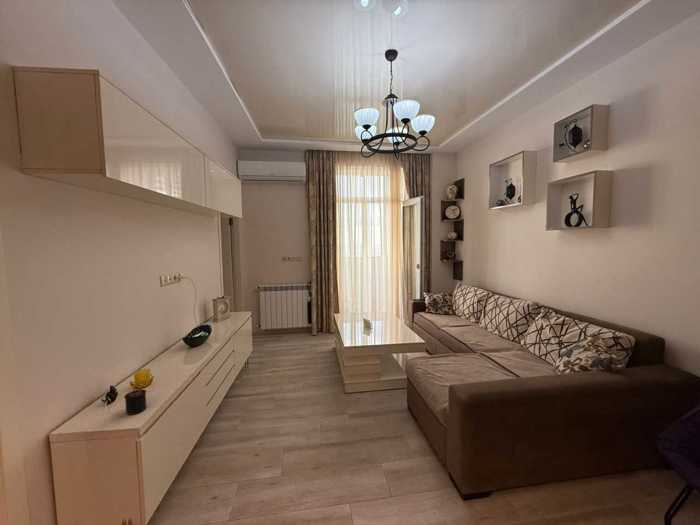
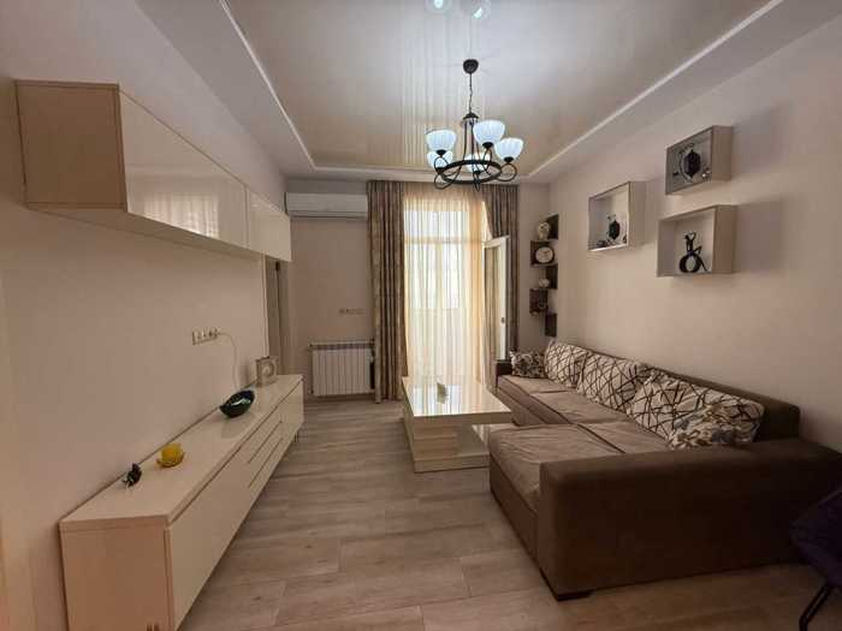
- candle (135, 397)
